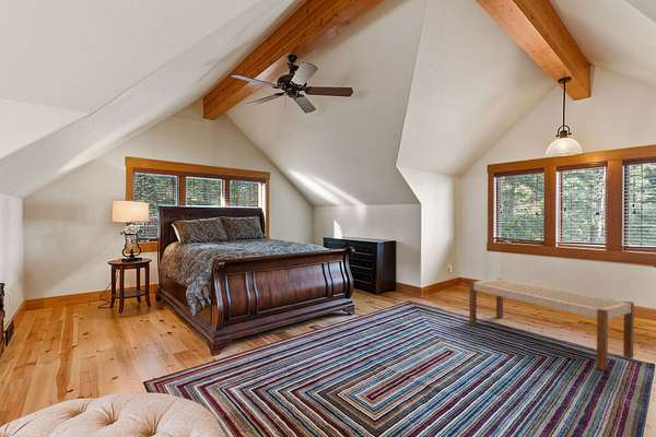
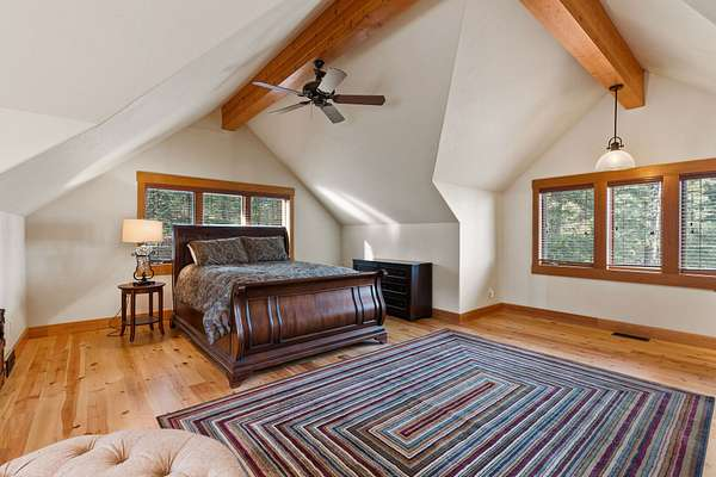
- bench (544, 306)
